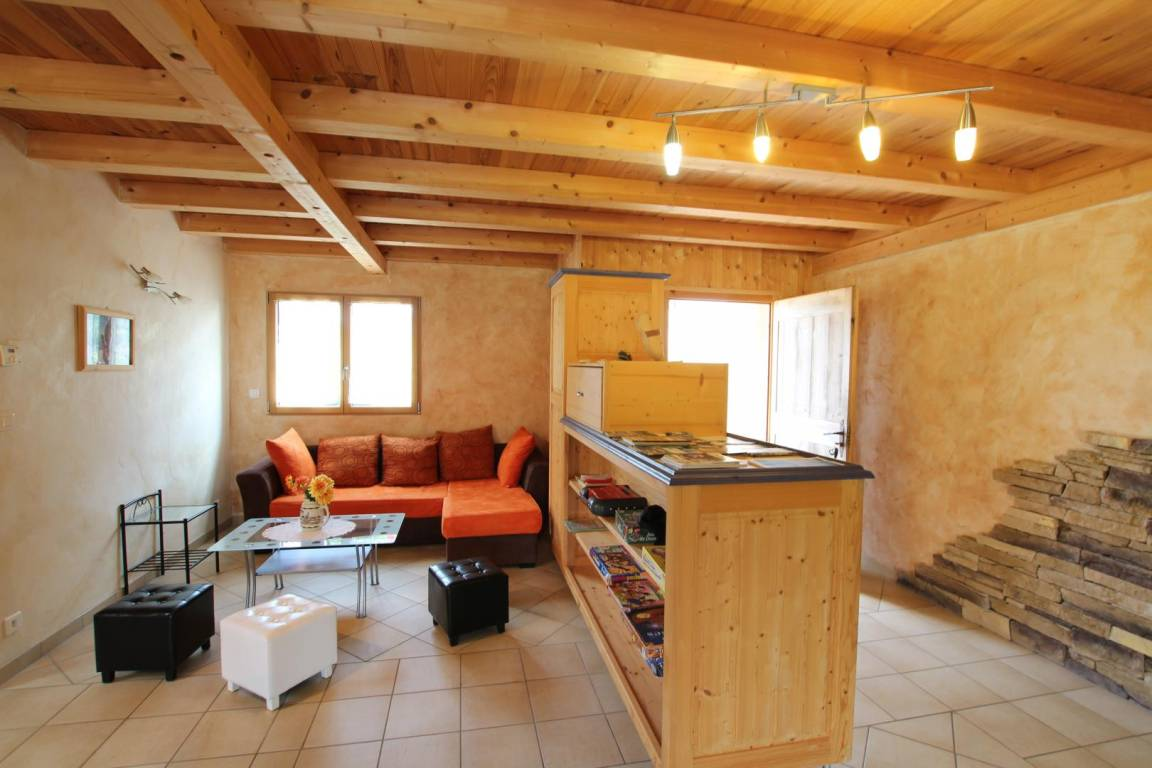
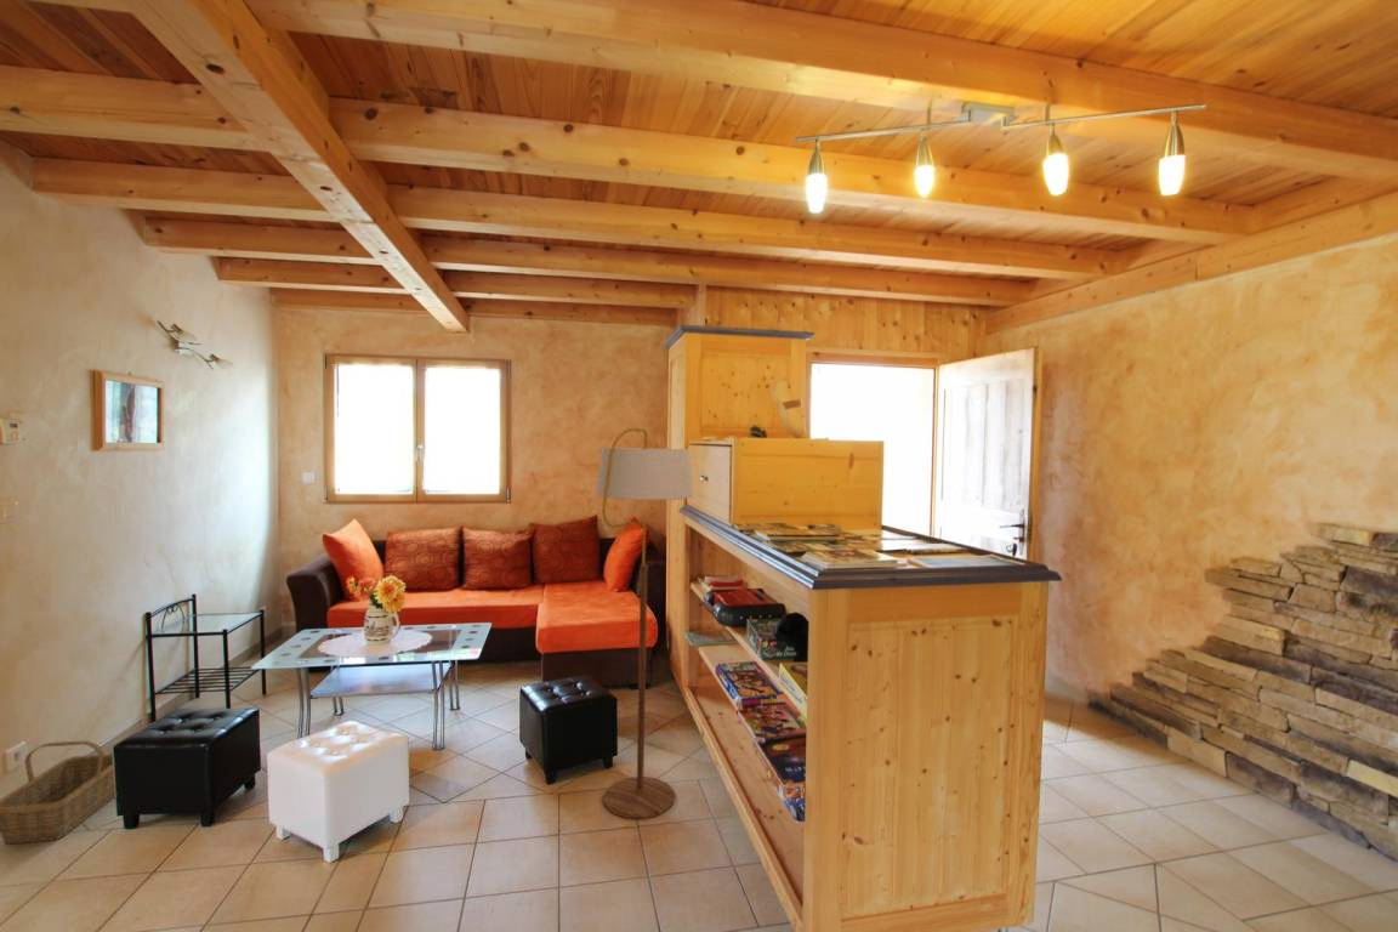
+ basket (64, 779)
+ floor lamp (640, 616)
